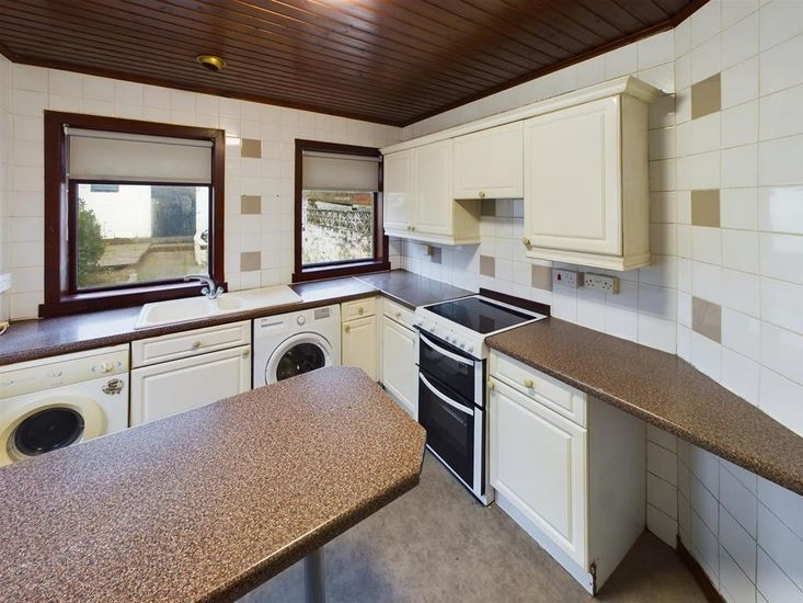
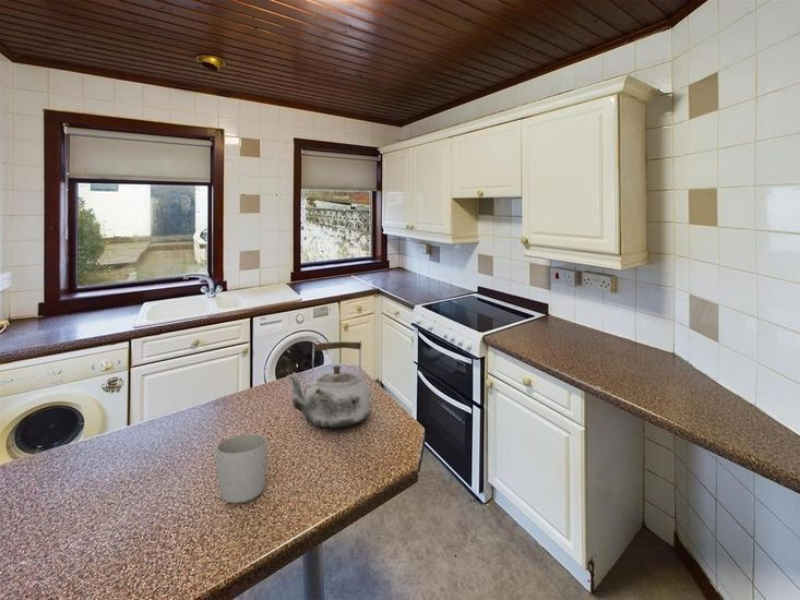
+ mug (241, 464)
+ kettle (329, 381)
